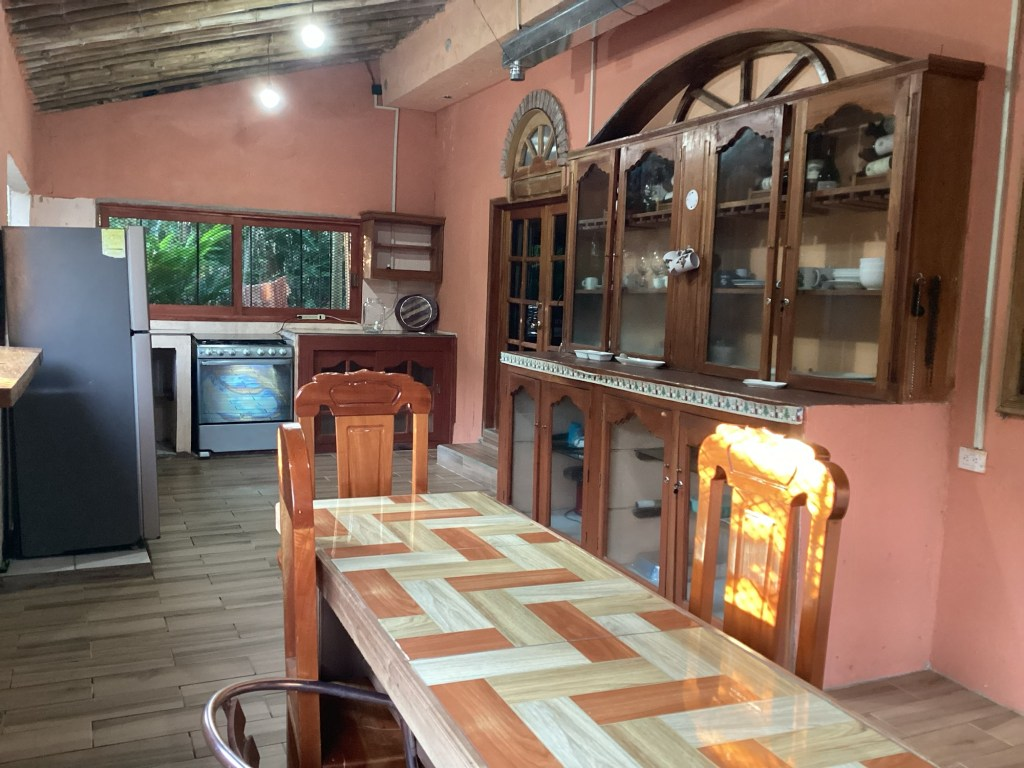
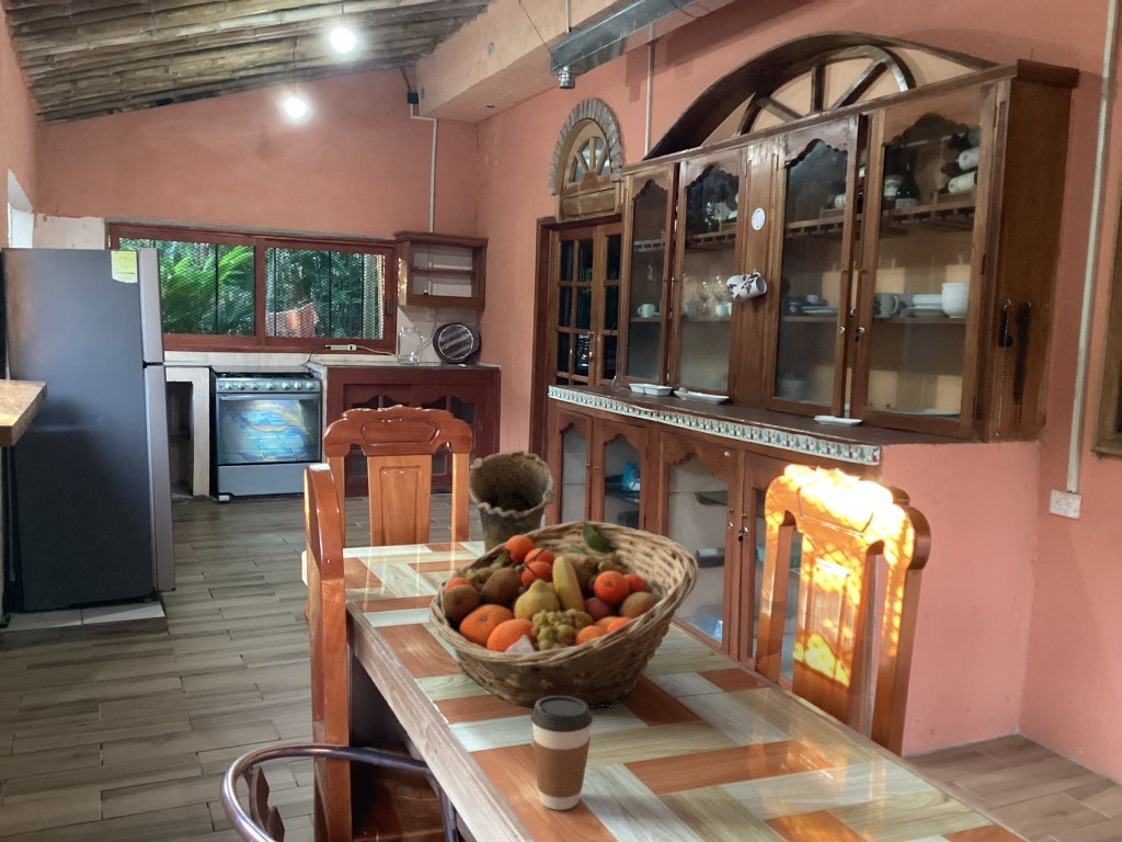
+ fruit basket (560, 605)
+ vase (510, 519)
+ coffee cup (560, 752)
